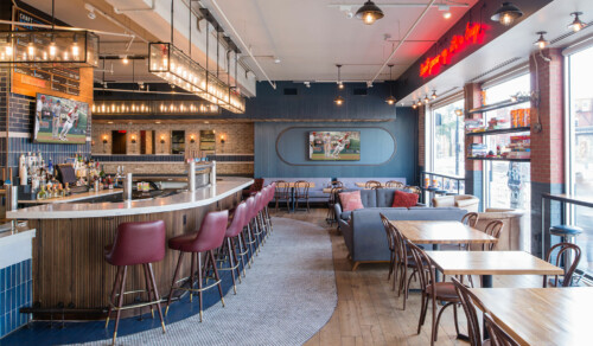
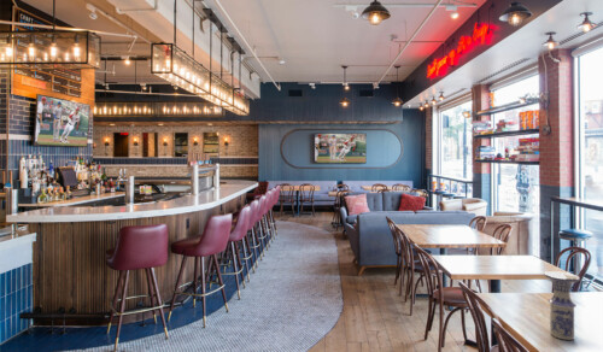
+ vase (561, 304)
